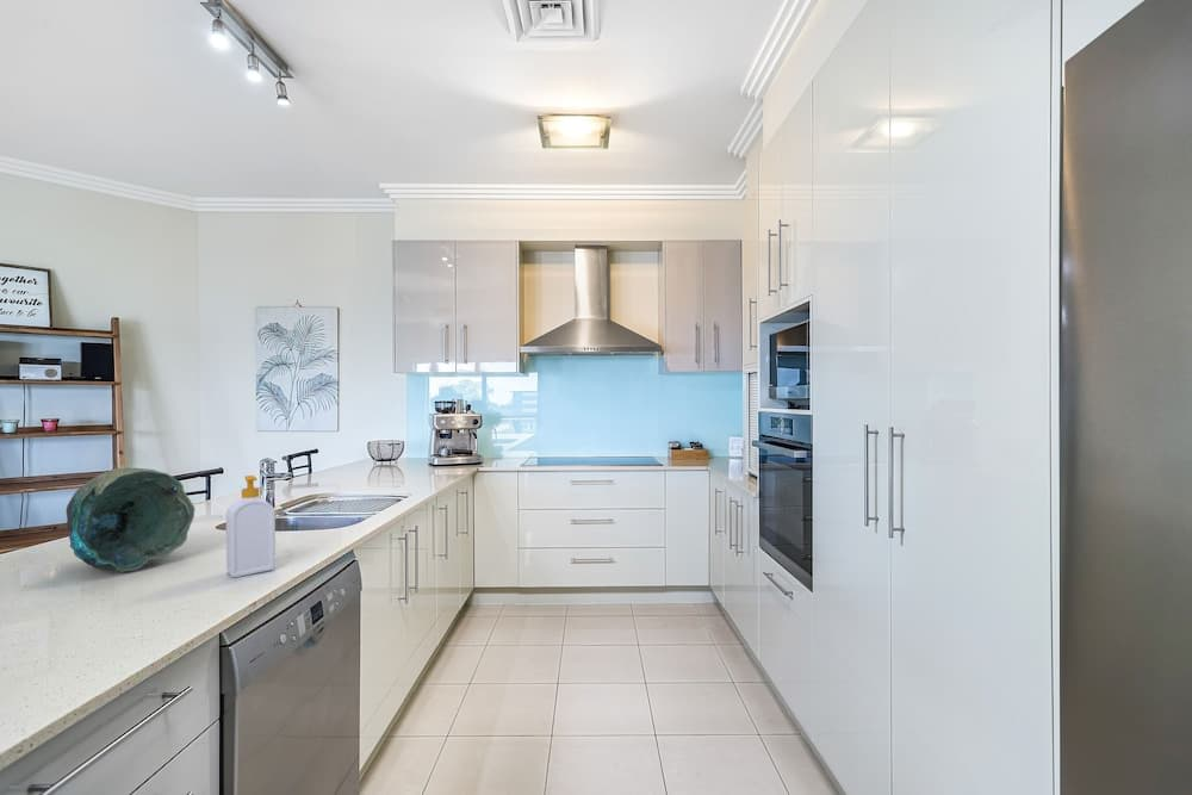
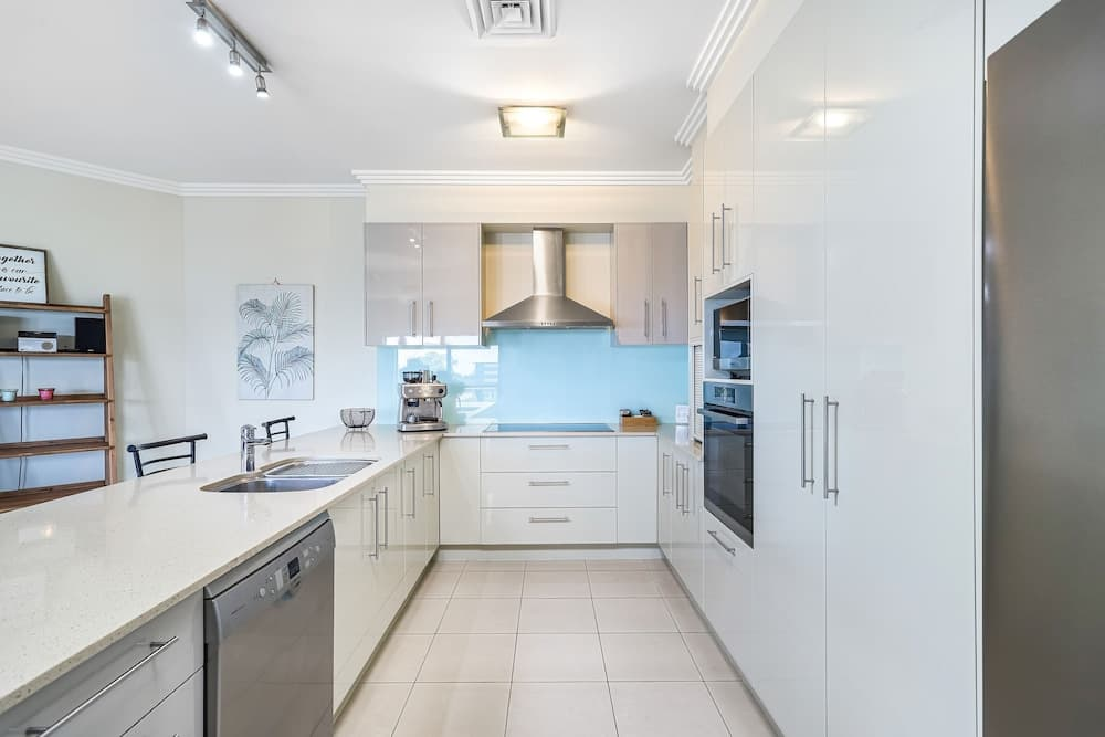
- decorative bowl (132, 514)
- soap bottle (250, 523)
